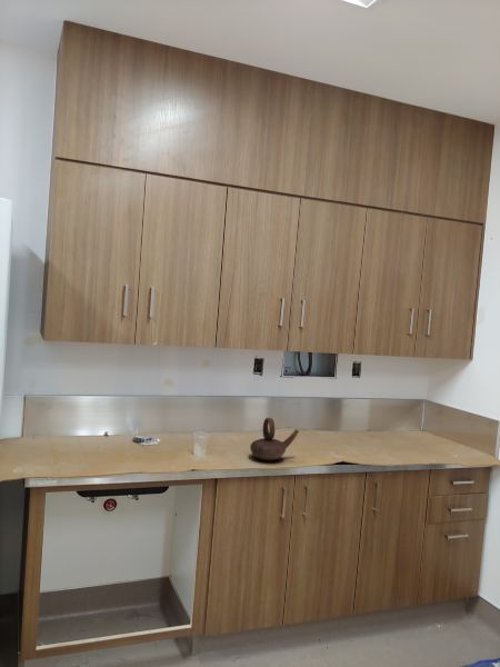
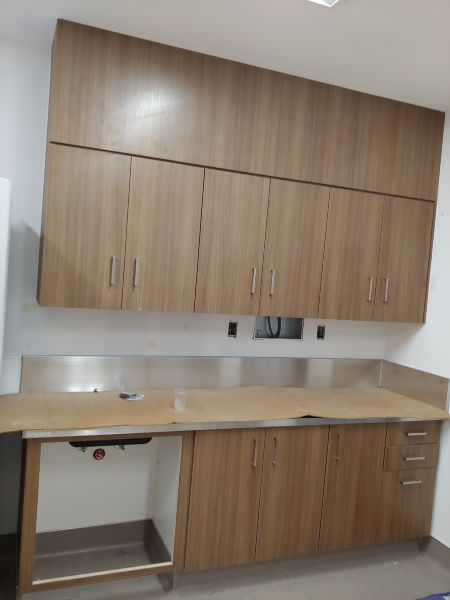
- teapot (274, 439)
